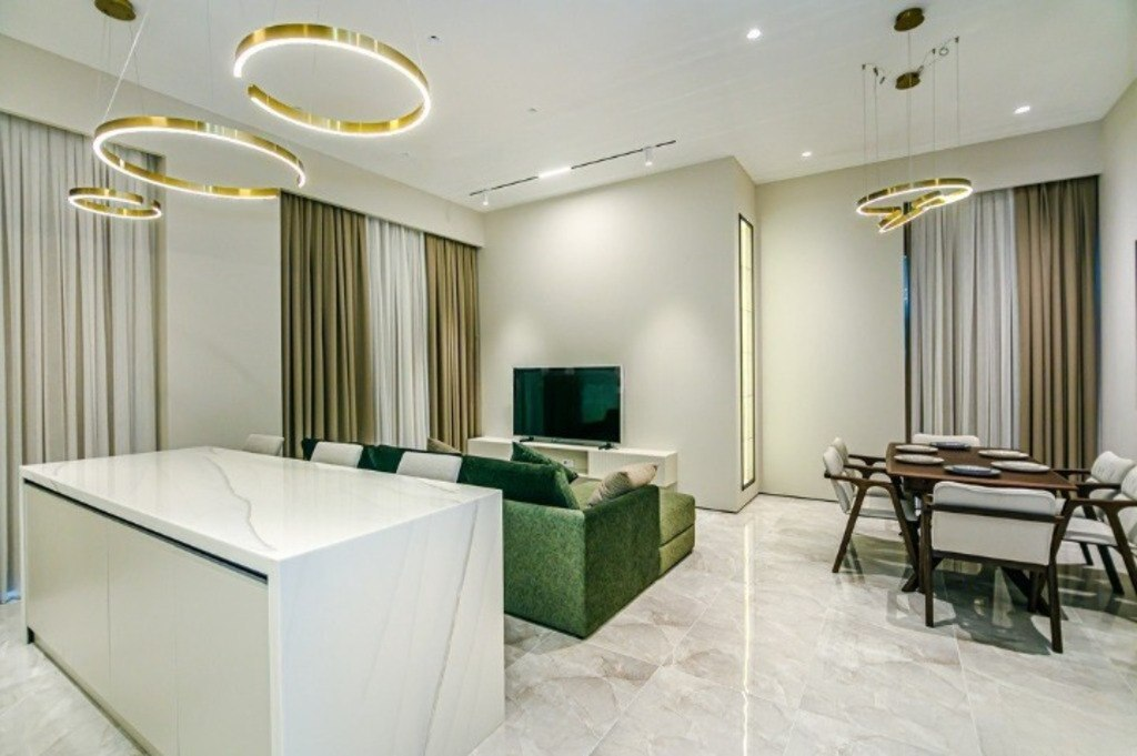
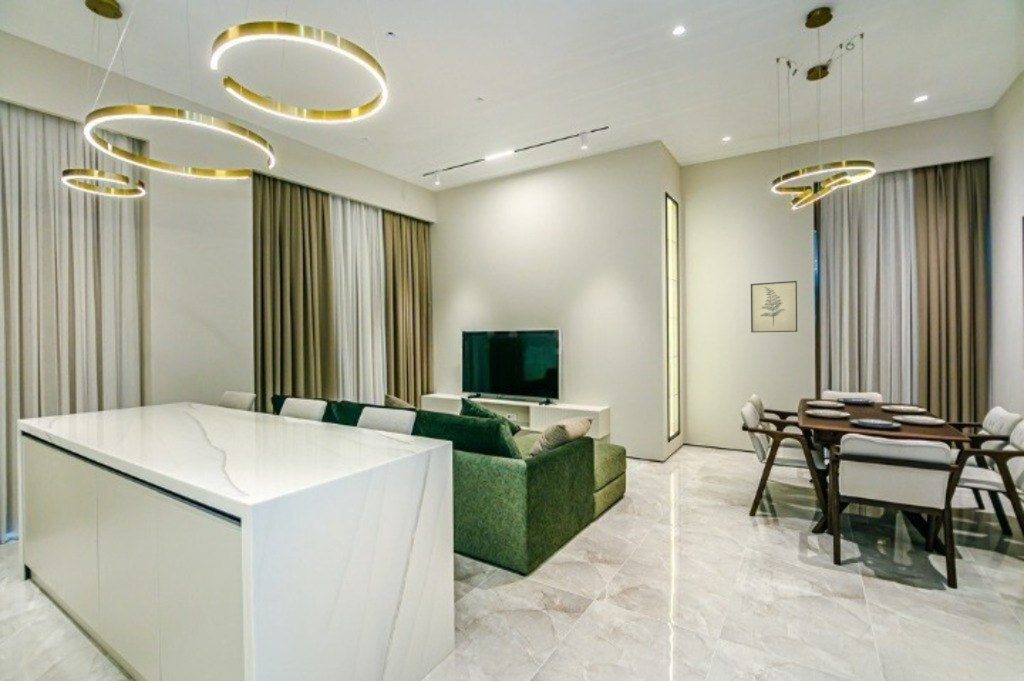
+ wall art (773, 307)
